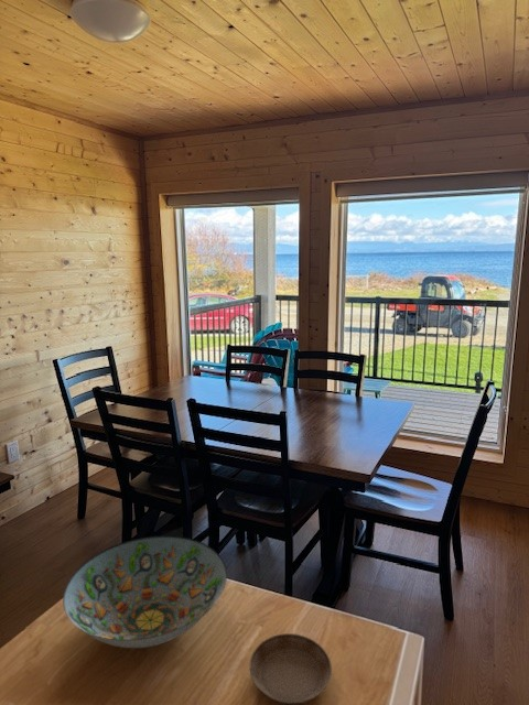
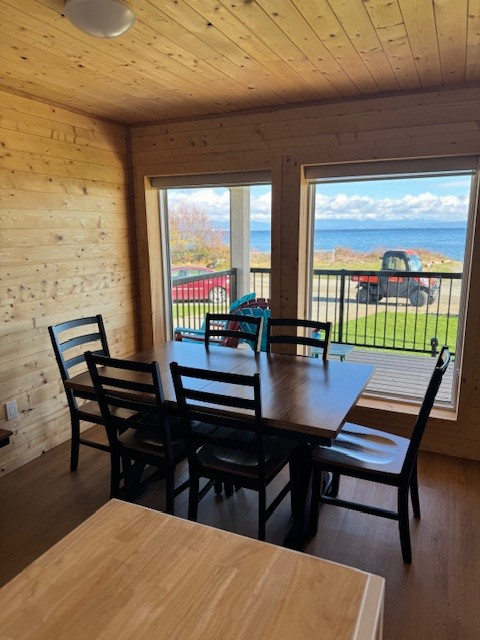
- decorative bowl (149, 600)
- saucer (290, 671)
